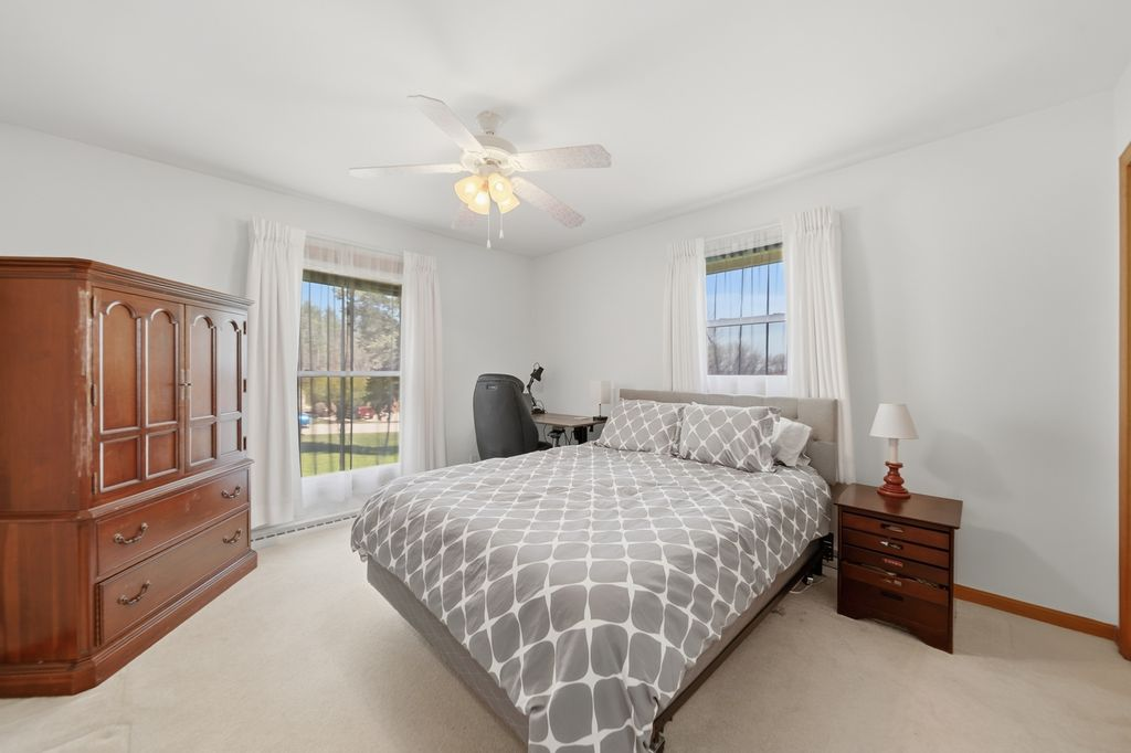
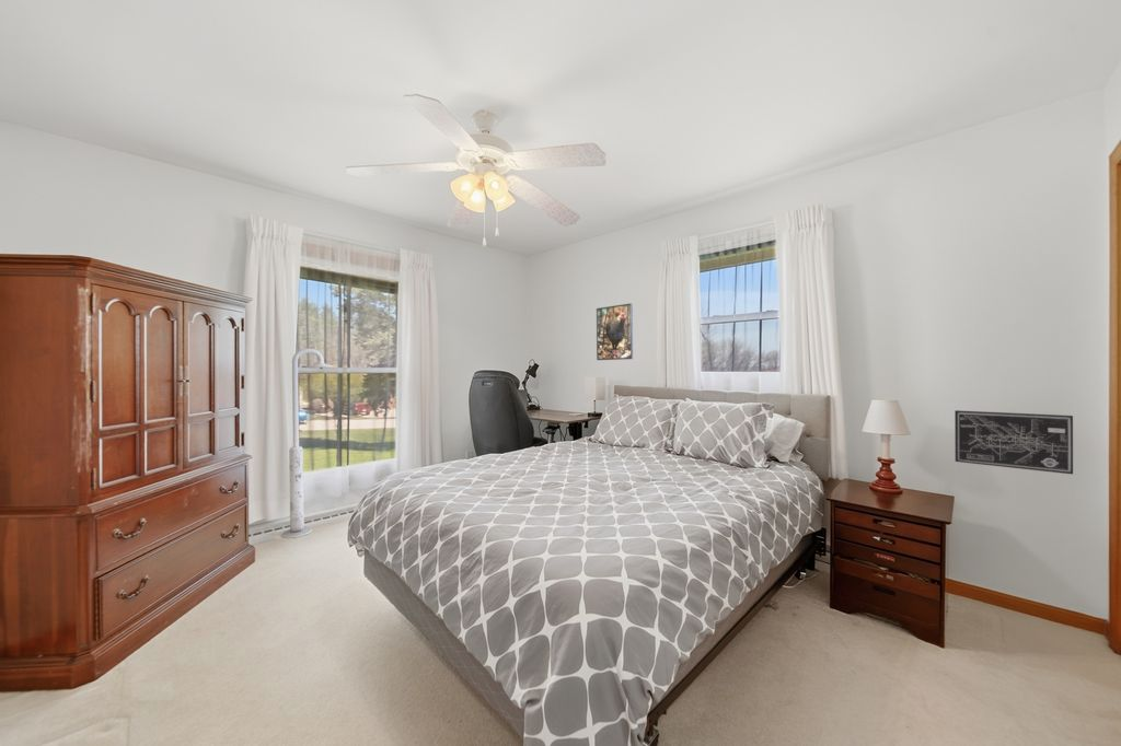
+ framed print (613, 333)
+ floor lamp (301, 446)
+ wall art (1009, 440)
